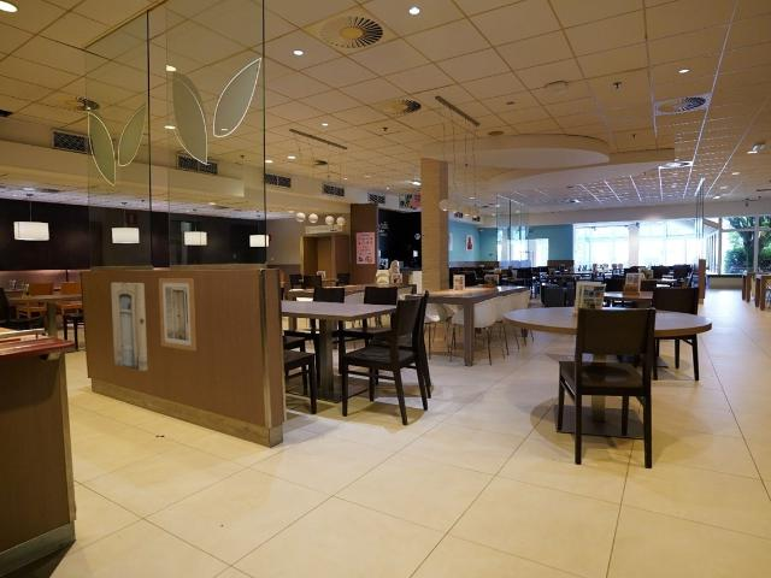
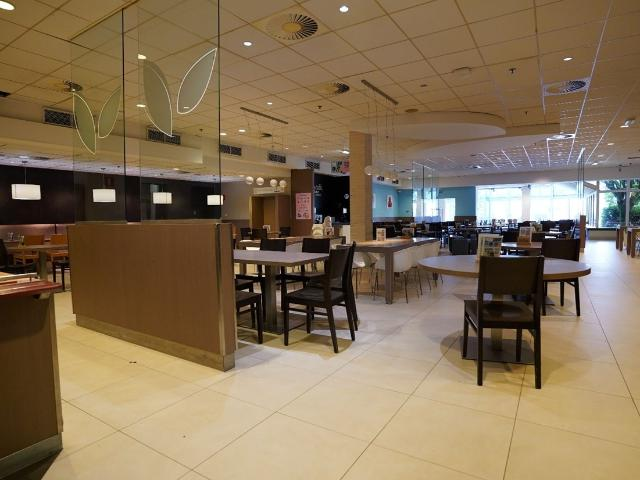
- wall art (128, 325)
- wall art (176, 313)
